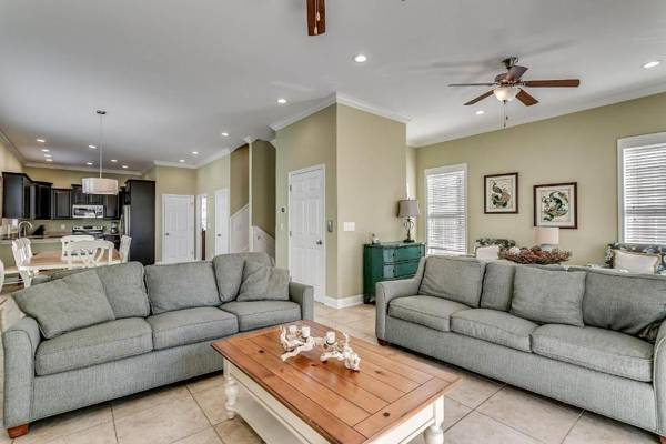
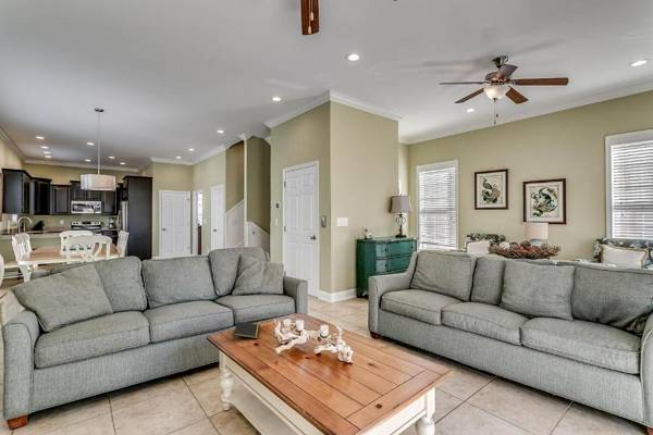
+ notepad (247, 330)
